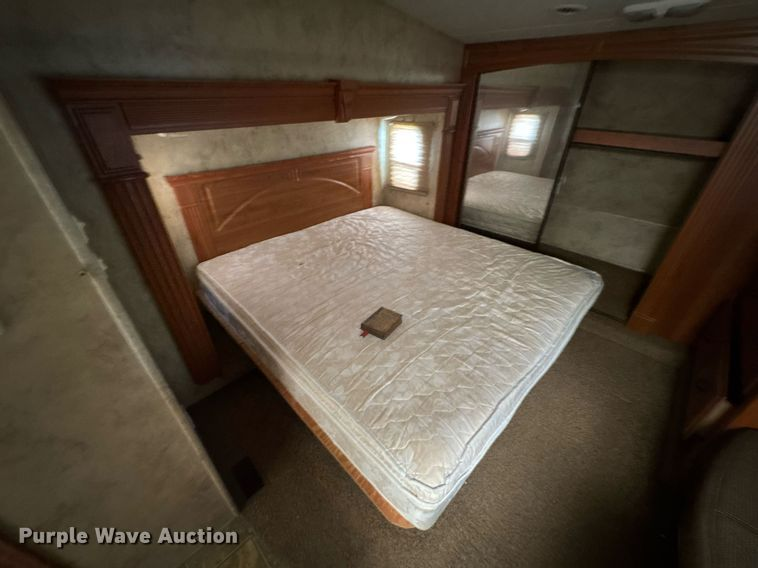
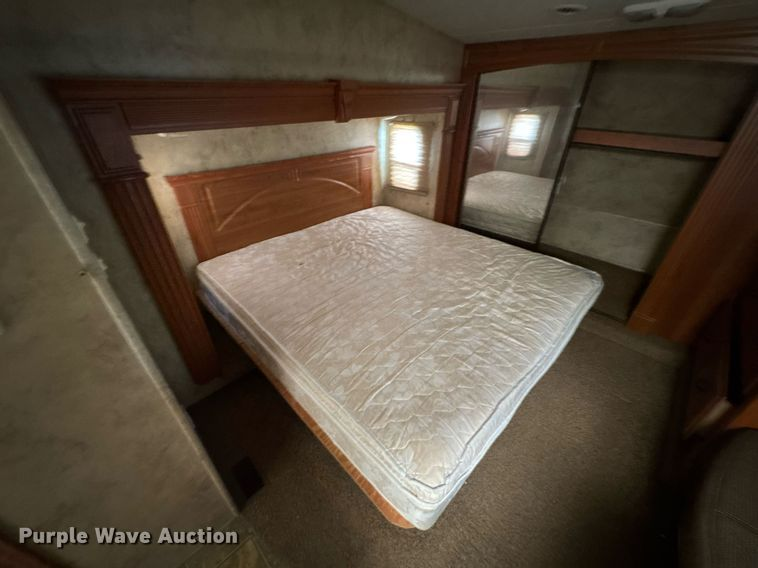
- book (379, 324)
